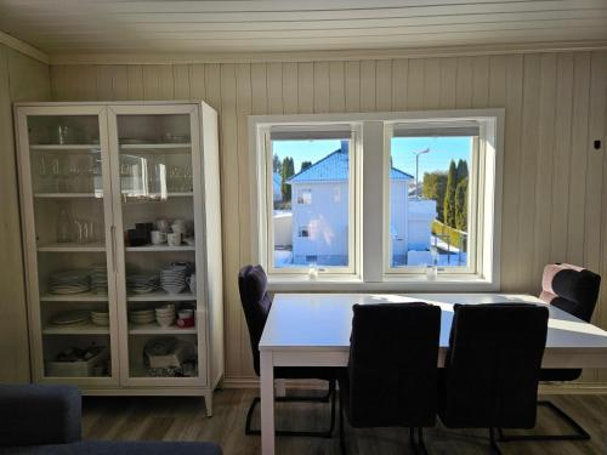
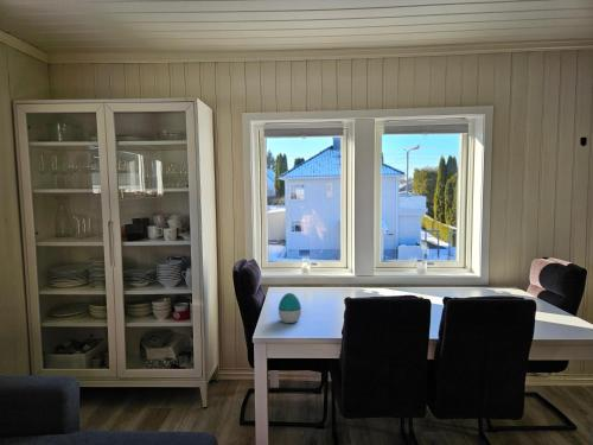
+ decorative egg (289, 306)
